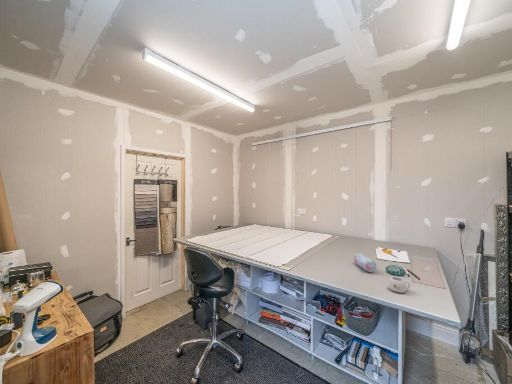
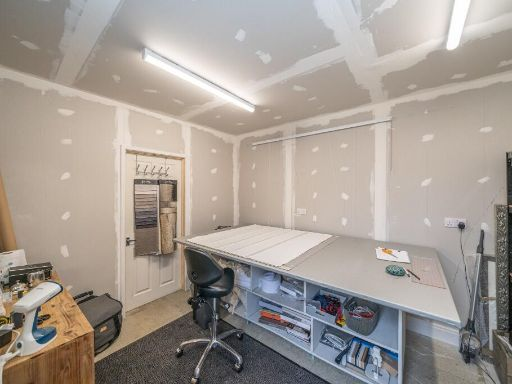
- mug (399, 284)
- pencil case (364, 262)
